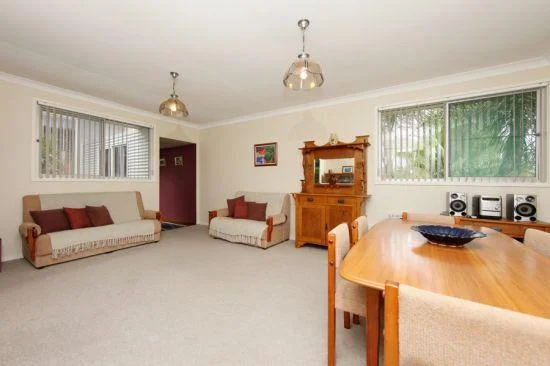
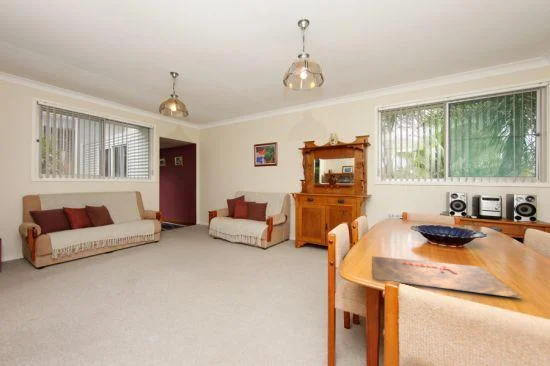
+ placemat (427, 267)
